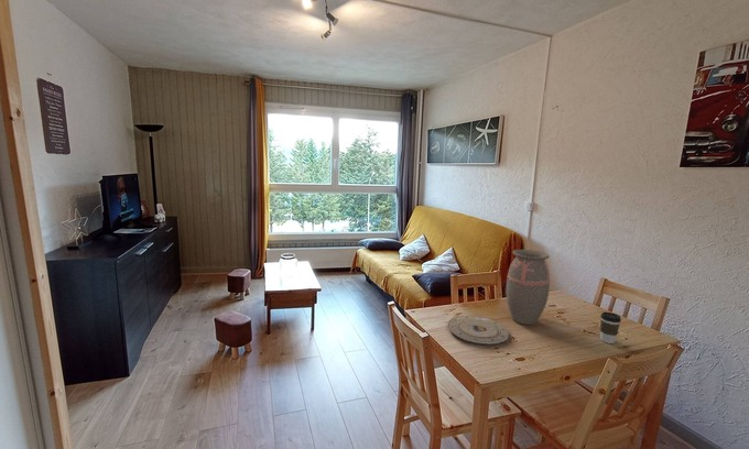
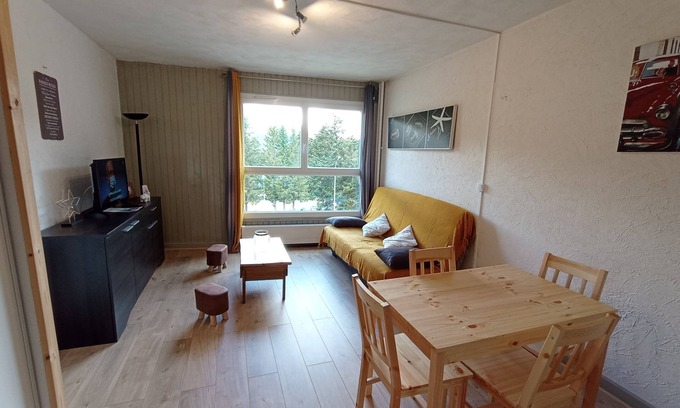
- plate (477, 329)
- decorative vase (527, 286)
- coffee cup (609, 327)
